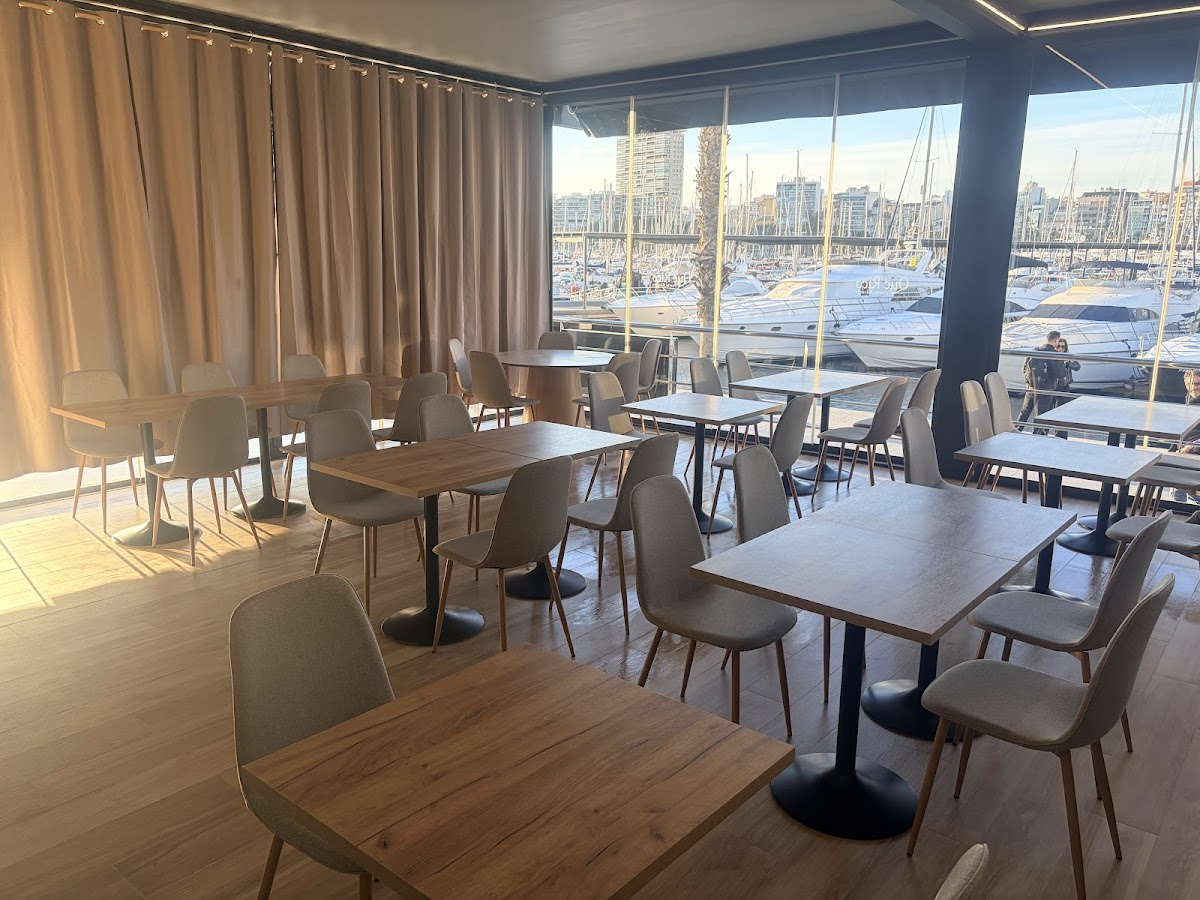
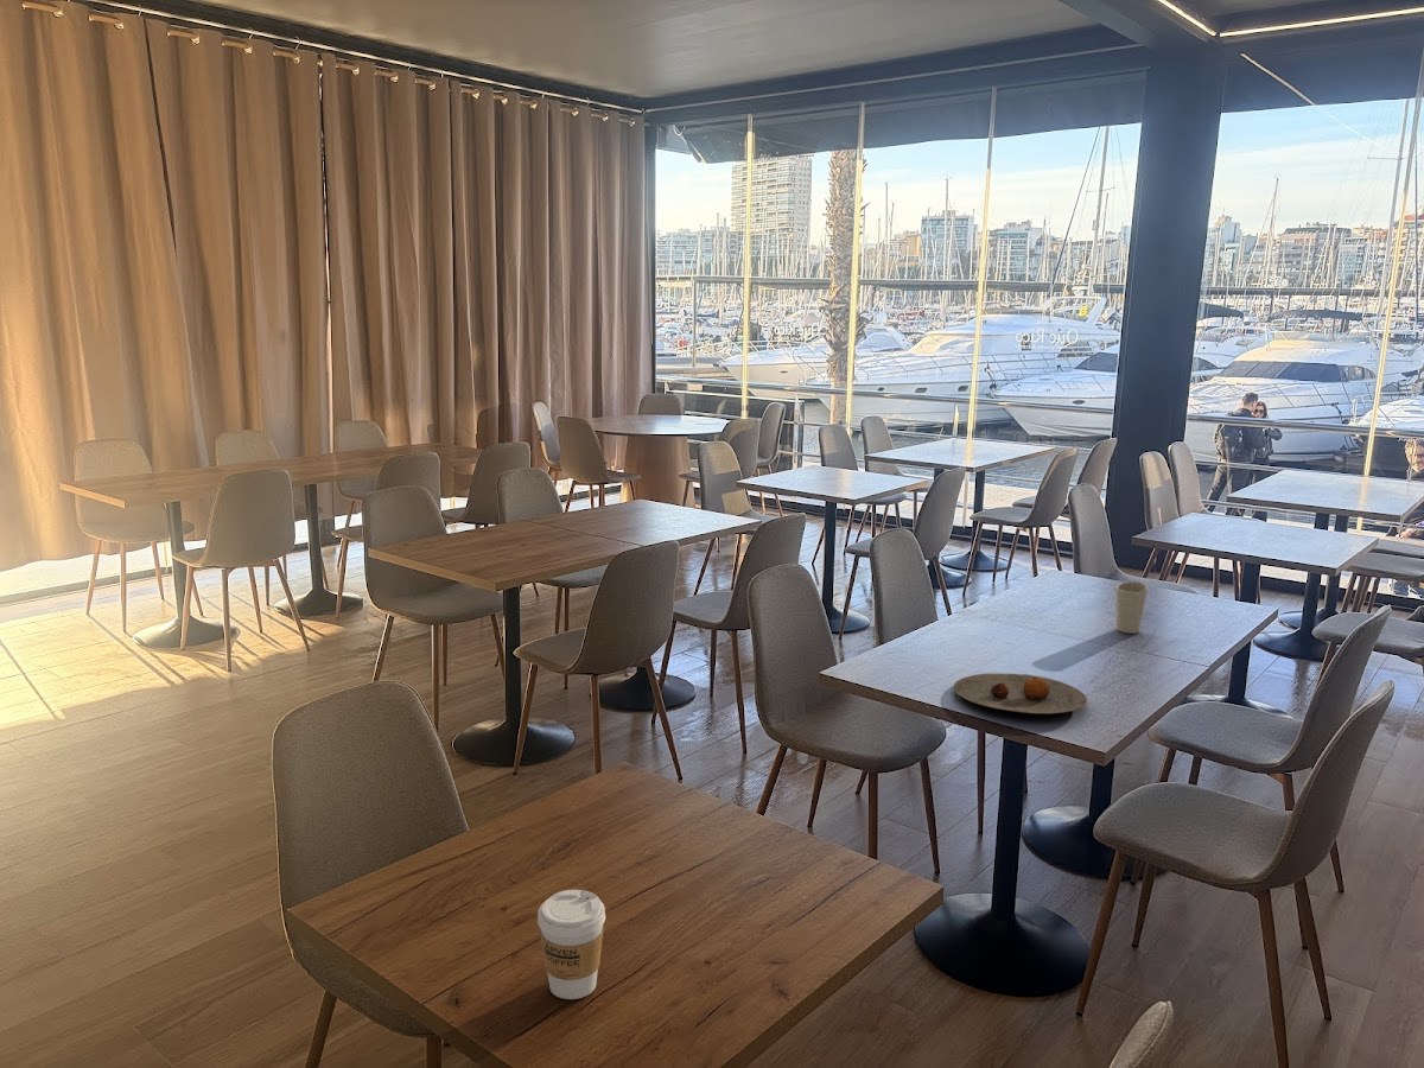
+ plate (1019, 687)
+ cup (1130, 606)
+ coffee cup (572, 943)
